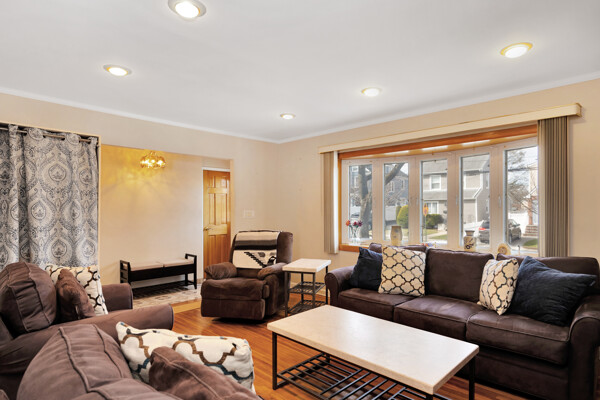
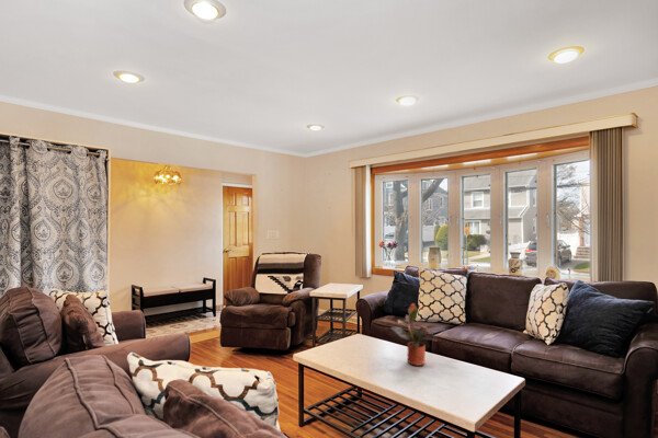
+ potted plant (412, 335)
